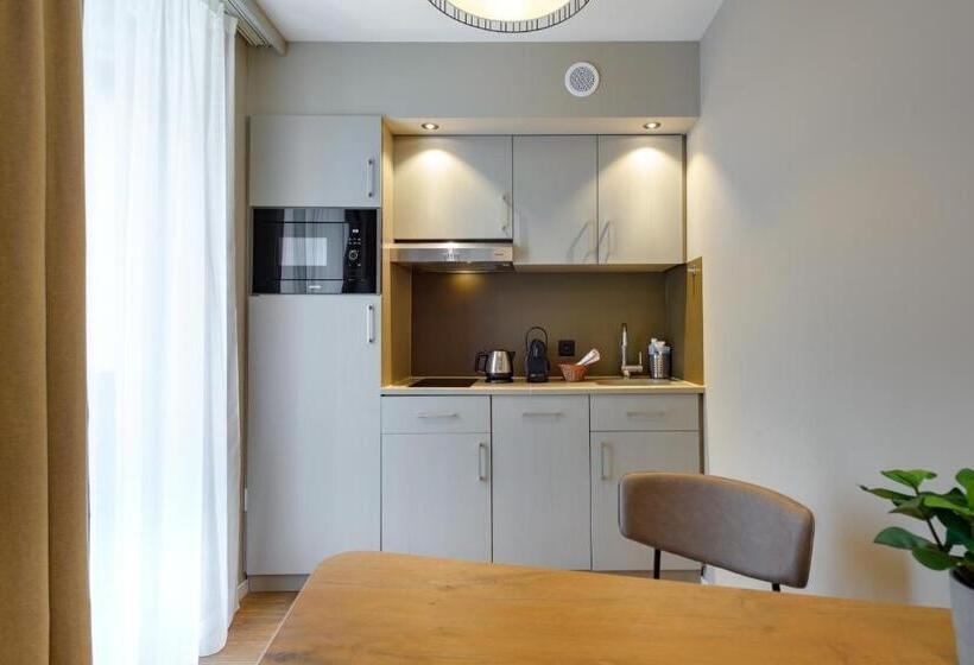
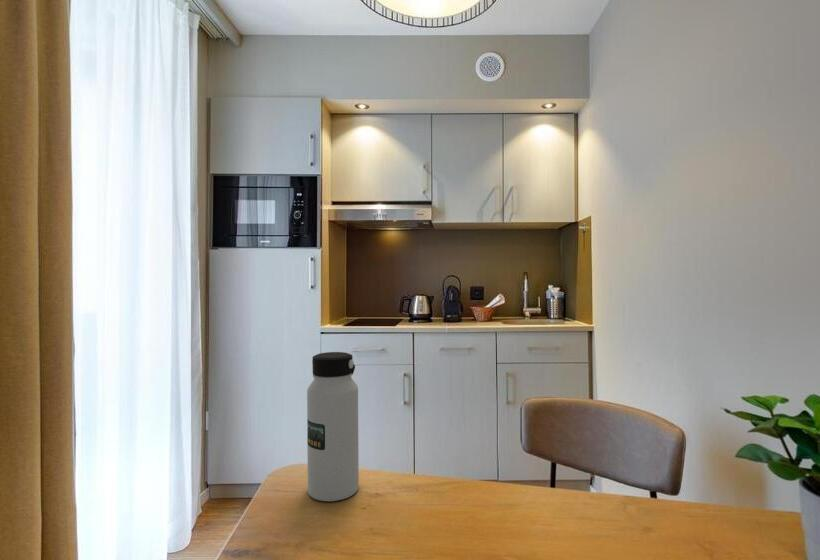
+ water bottle (333, 421)
